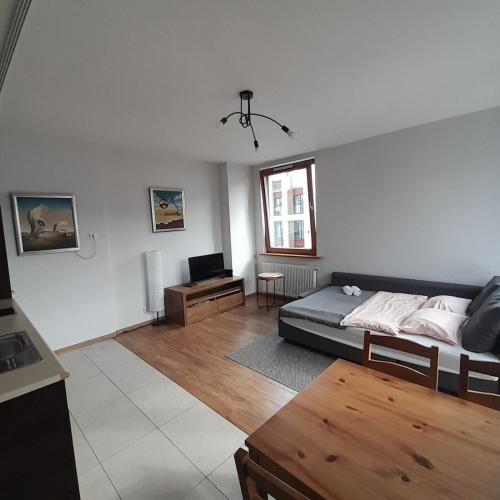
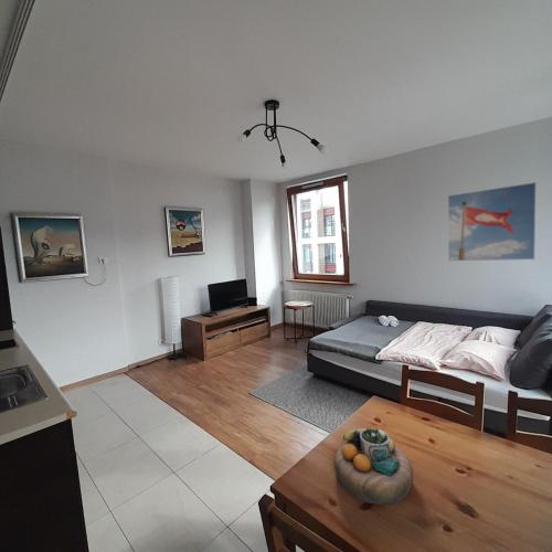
+ decorative bowl (371, 453)
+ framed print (488, 225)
